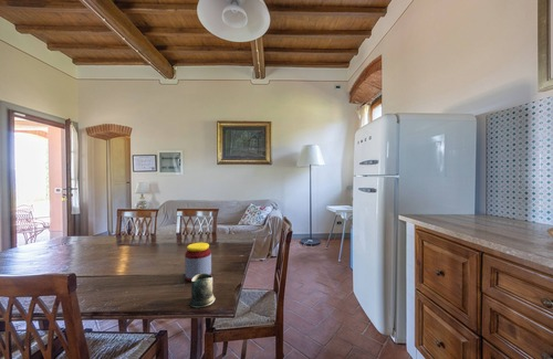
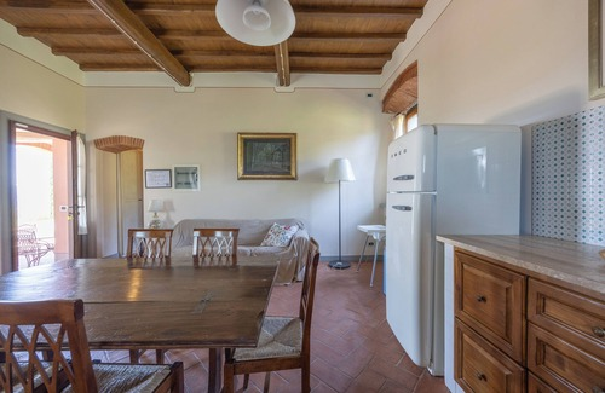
- jar (198, 261)
- mug (201, 286)
